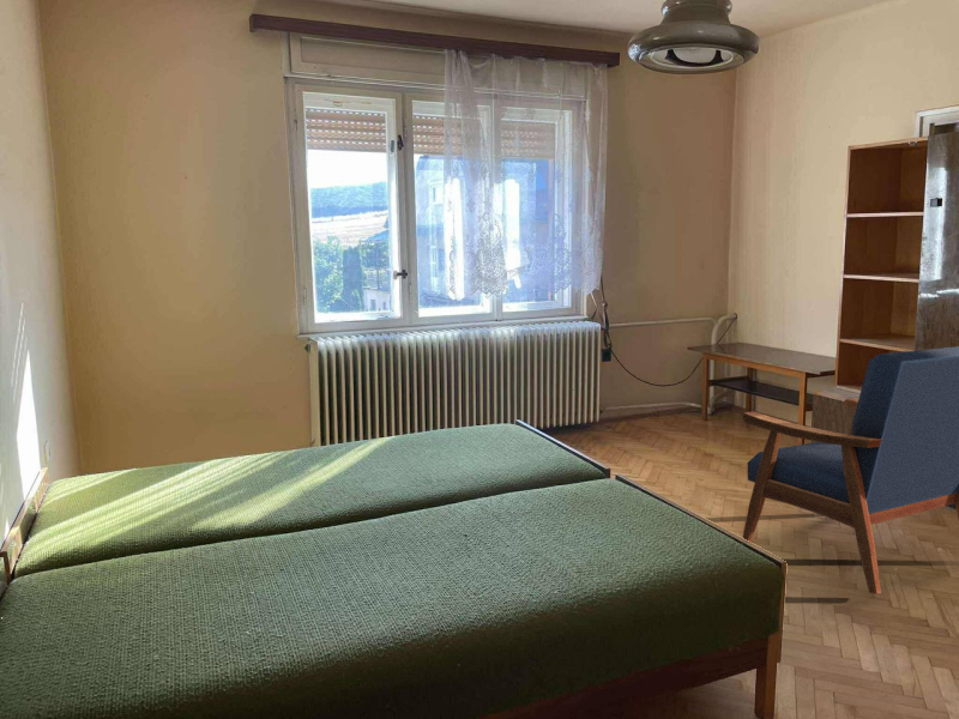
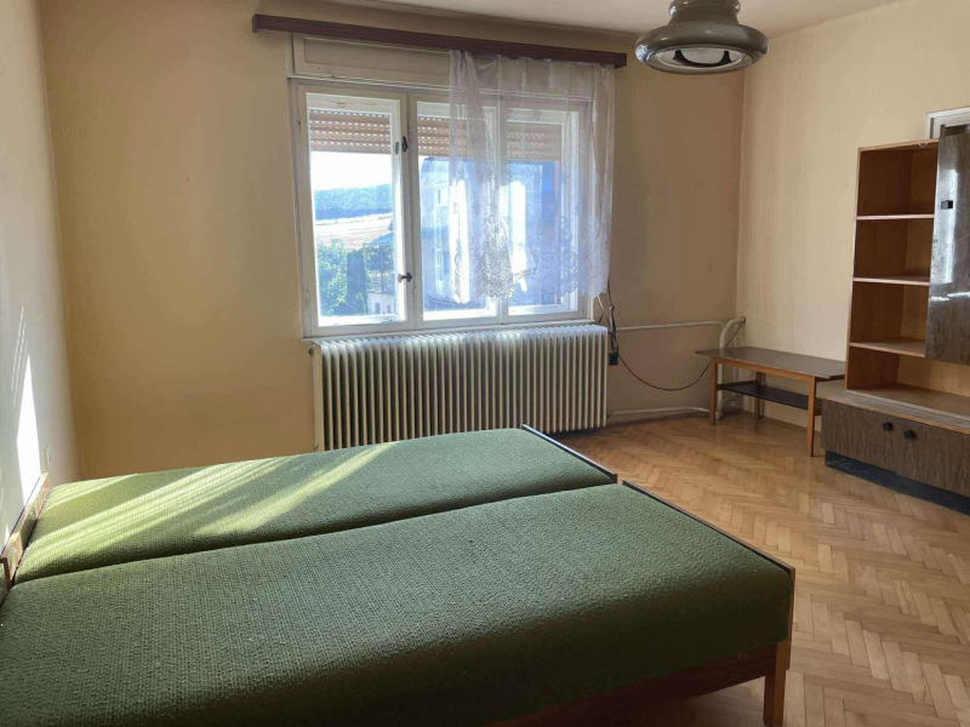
- armchair (862, 449)
